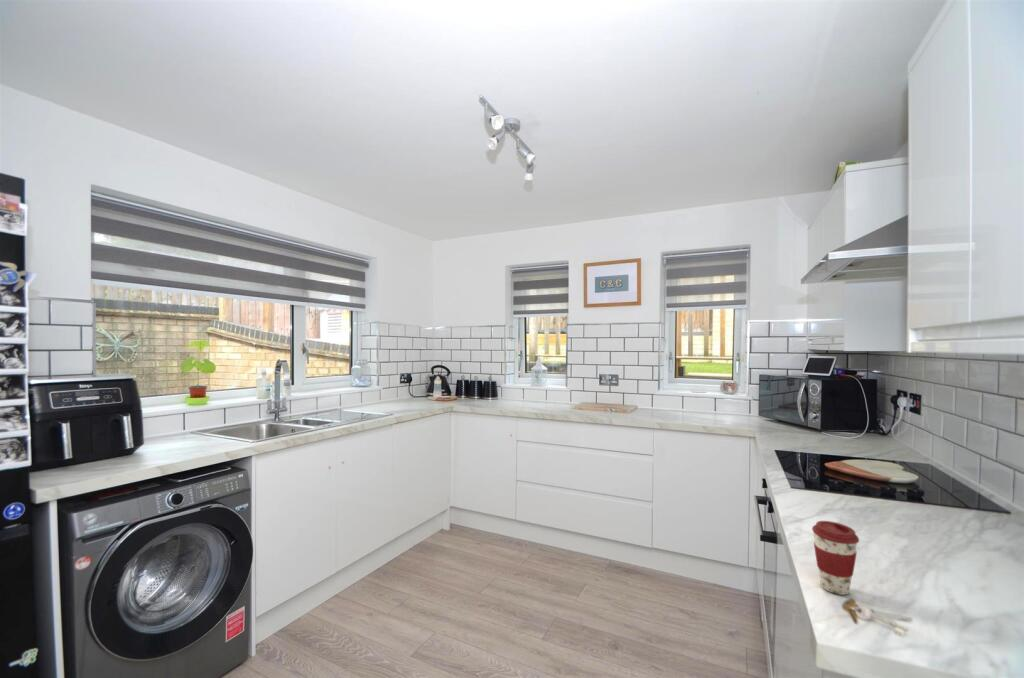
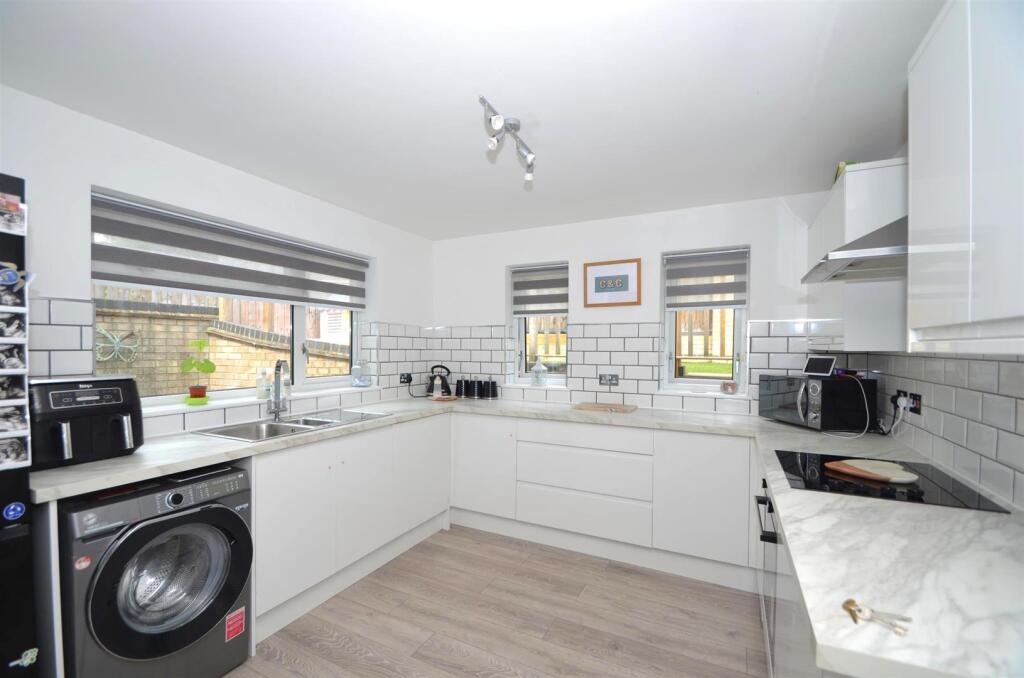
- coffee cup (834, 557)
